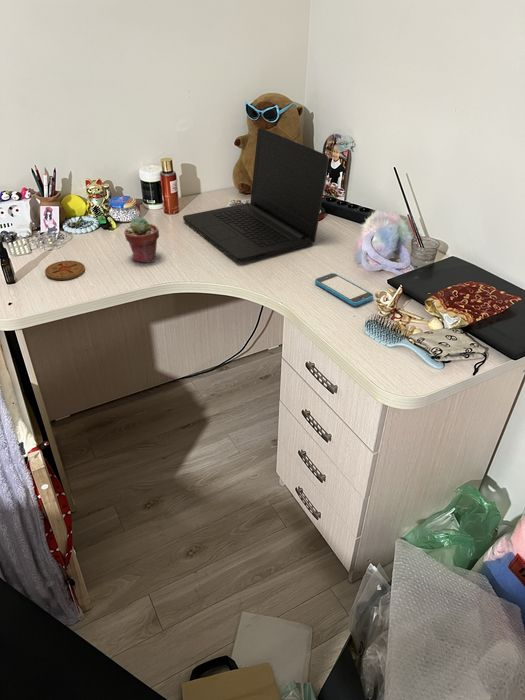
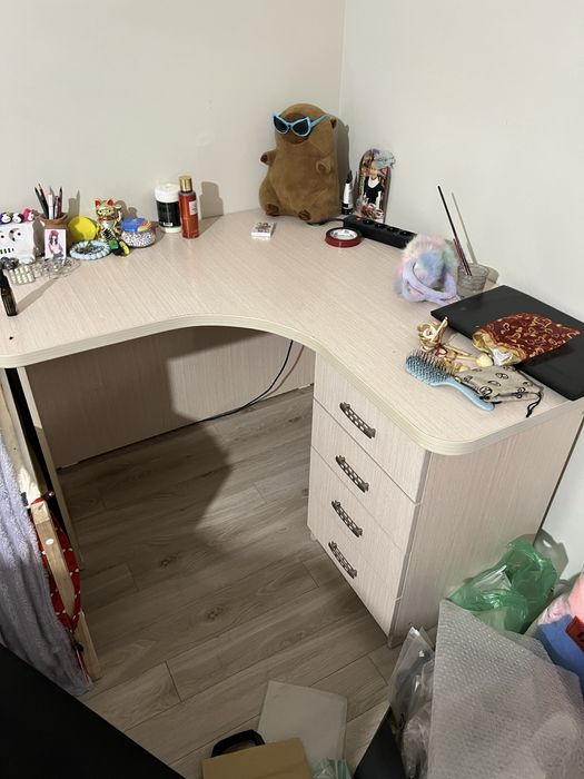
- potted succulent (142, 238)
- smartphone (343, 289)
- coaster (65, 269)
- laptop (251, 191)
